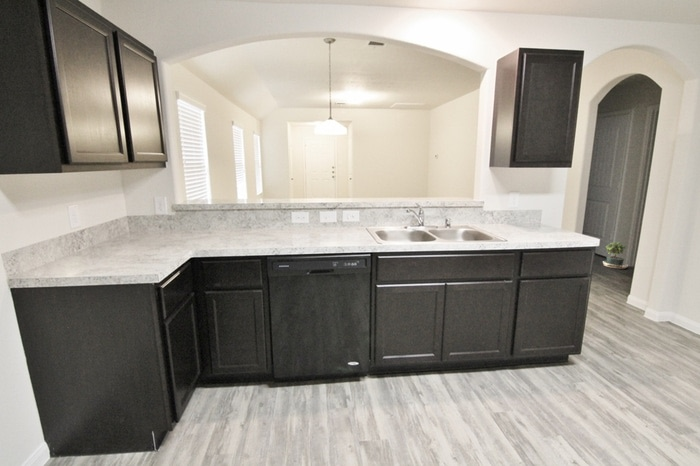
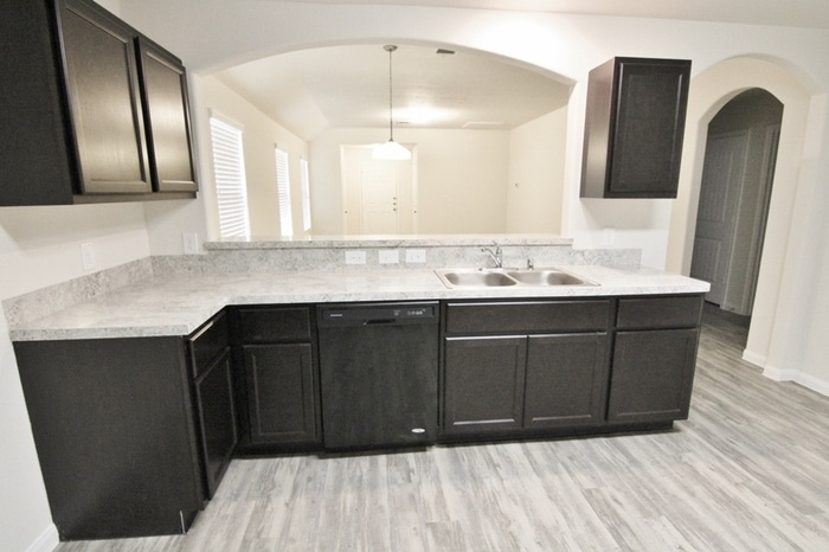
- potted plant (614, 253)
